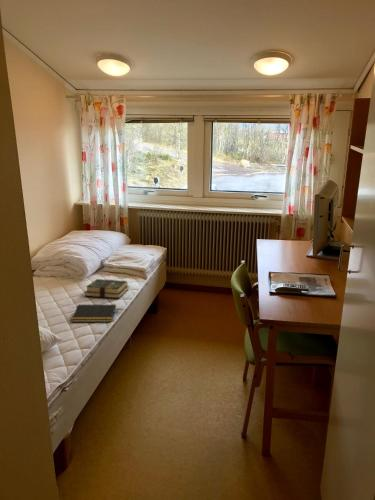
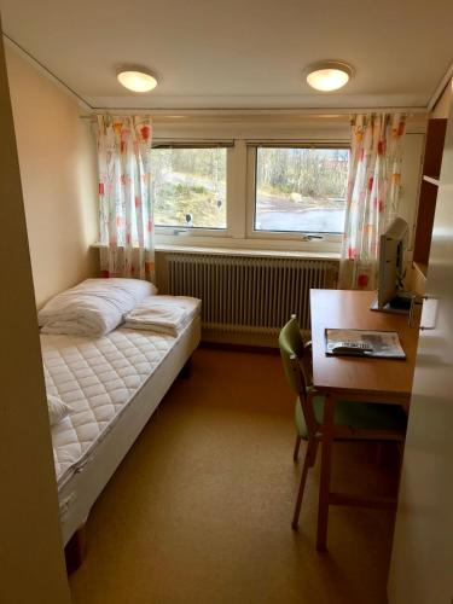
- book (107, 288)
- notepad (94, 312)
